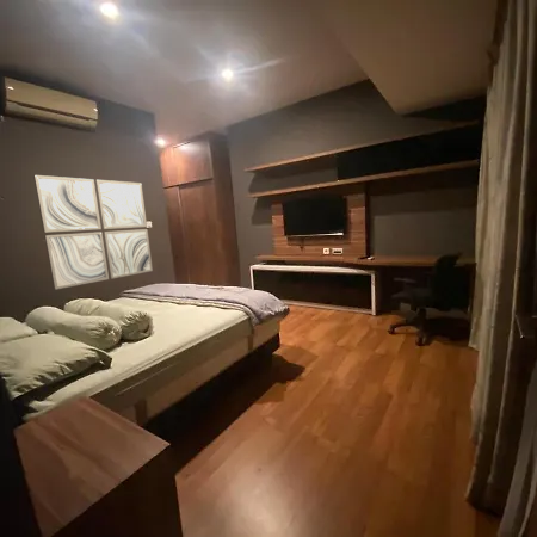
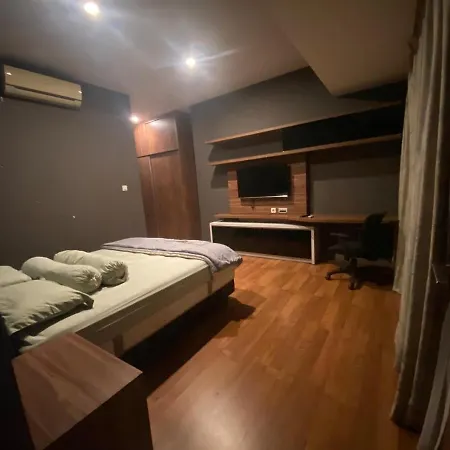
- wall art (100, 232)
